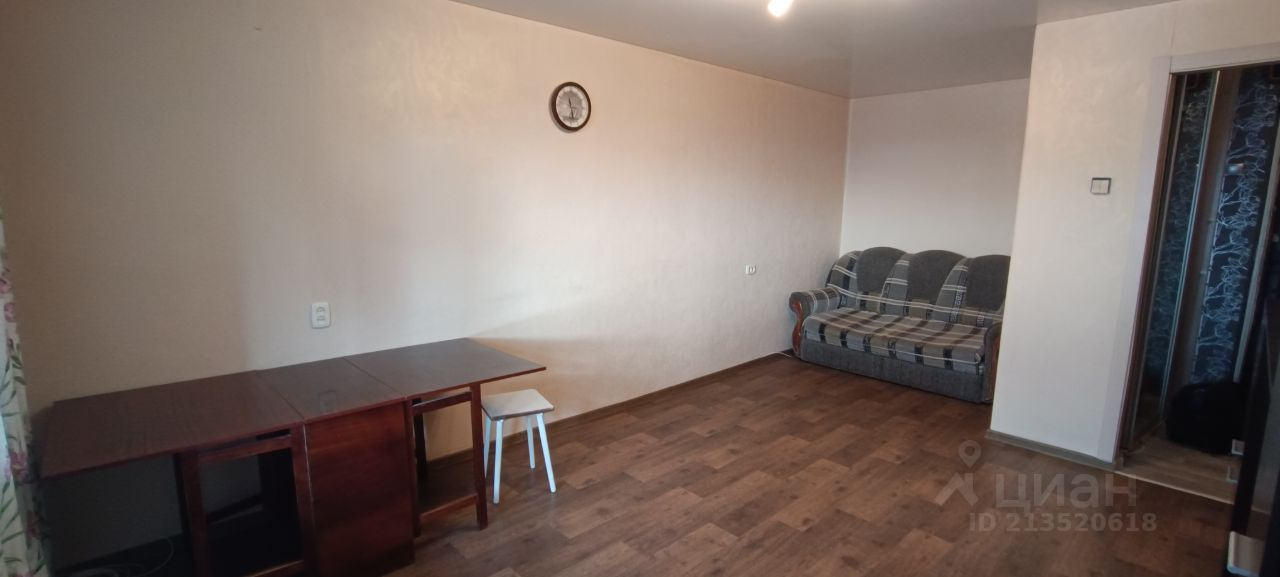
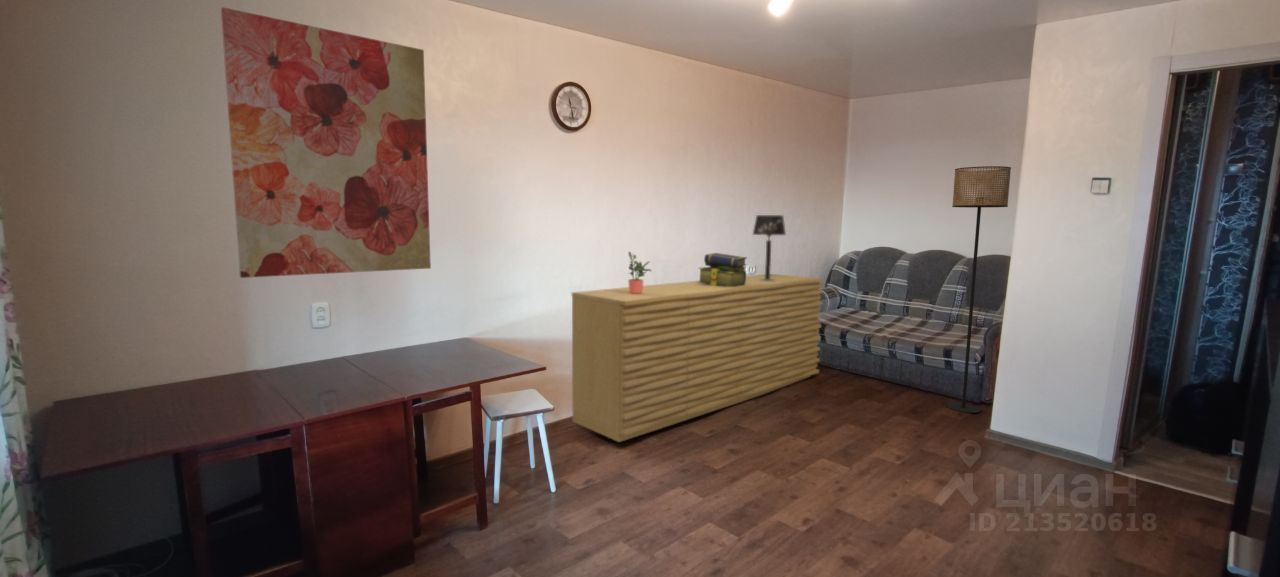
+ potted plant (642, 272)
+ sideboard (712, 341)
+ floor lamp (972, 291)
+ stack of books (724, 269)
+ wall art (338, 154)
+ table lamp (768, 247)
